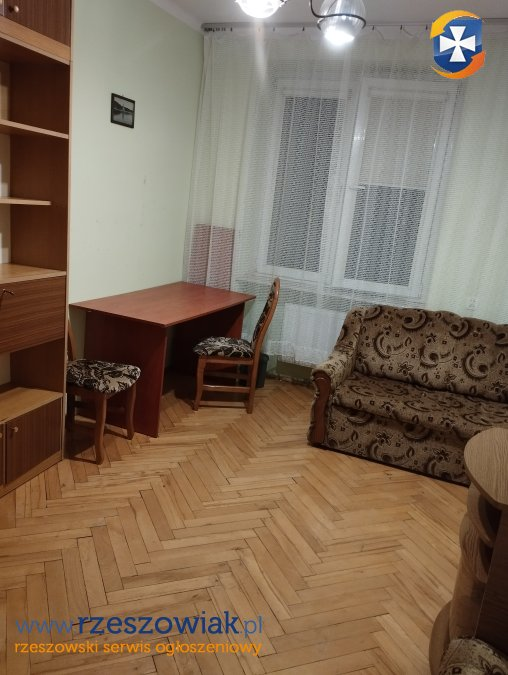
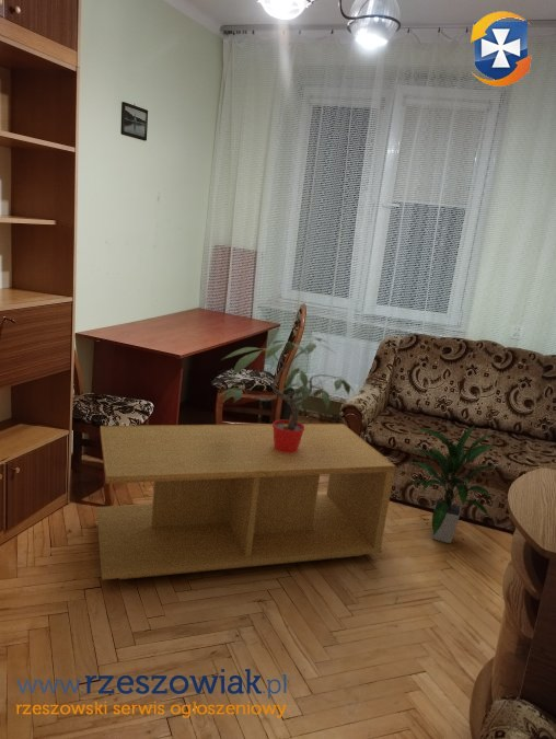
+ coffee table (241, 494)
+ indoor plant (450, 482)
+ potted plant (286, 395)
